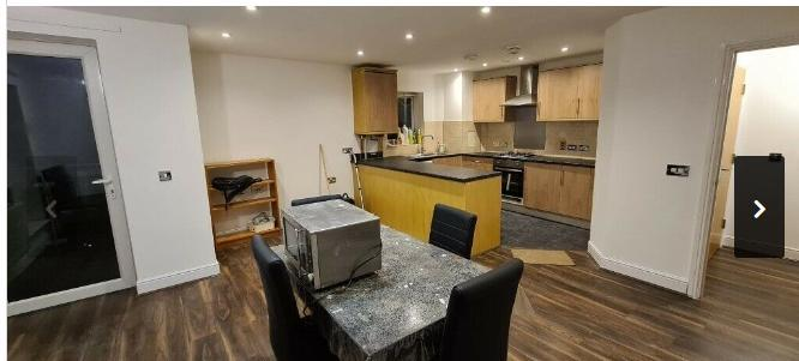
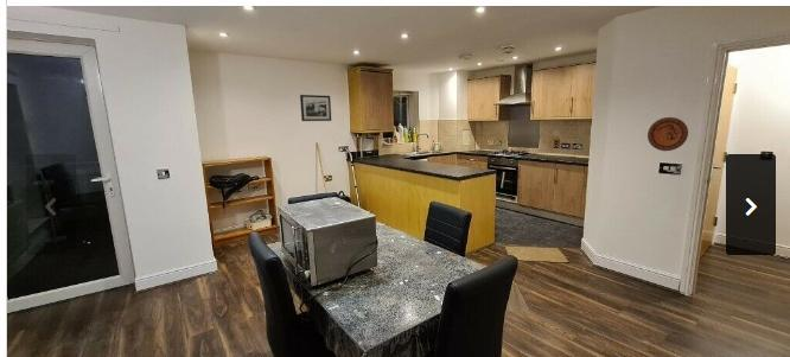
+ picture frame (316, 108)
+ decorative plate (667, 134)
